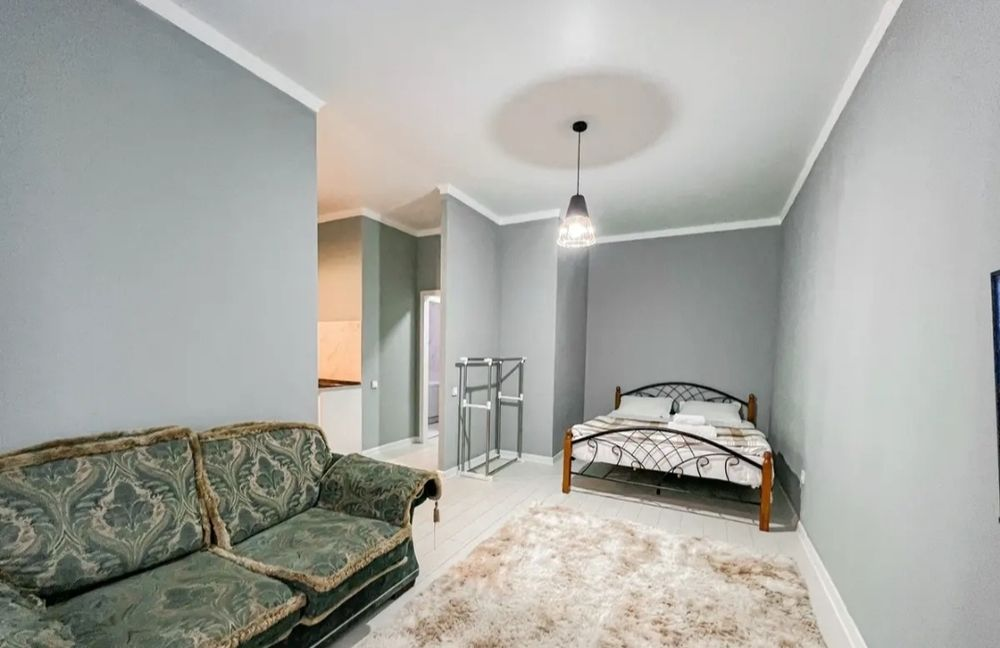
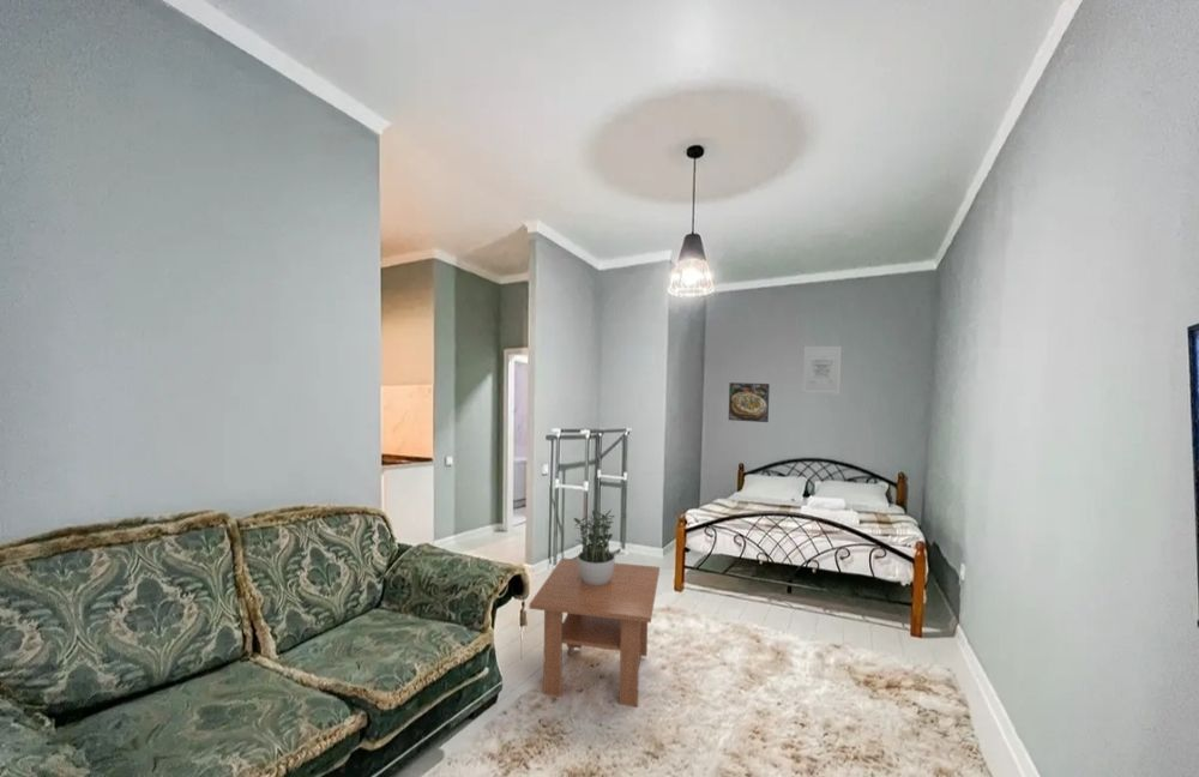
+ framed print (748, 402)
+ potted plant (594, 542)
+ coffee table (600, 628)
+ wall art (821, 369)
